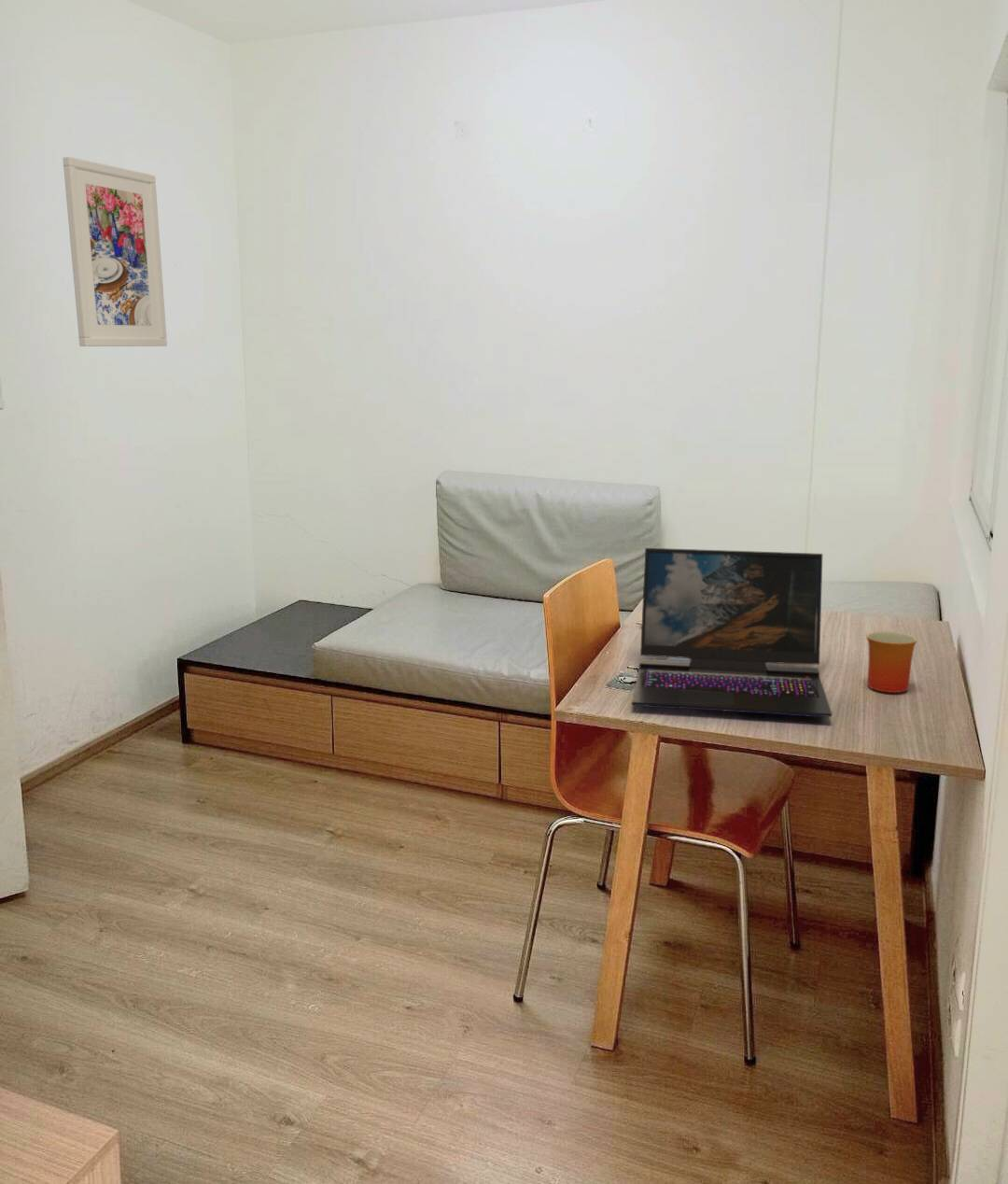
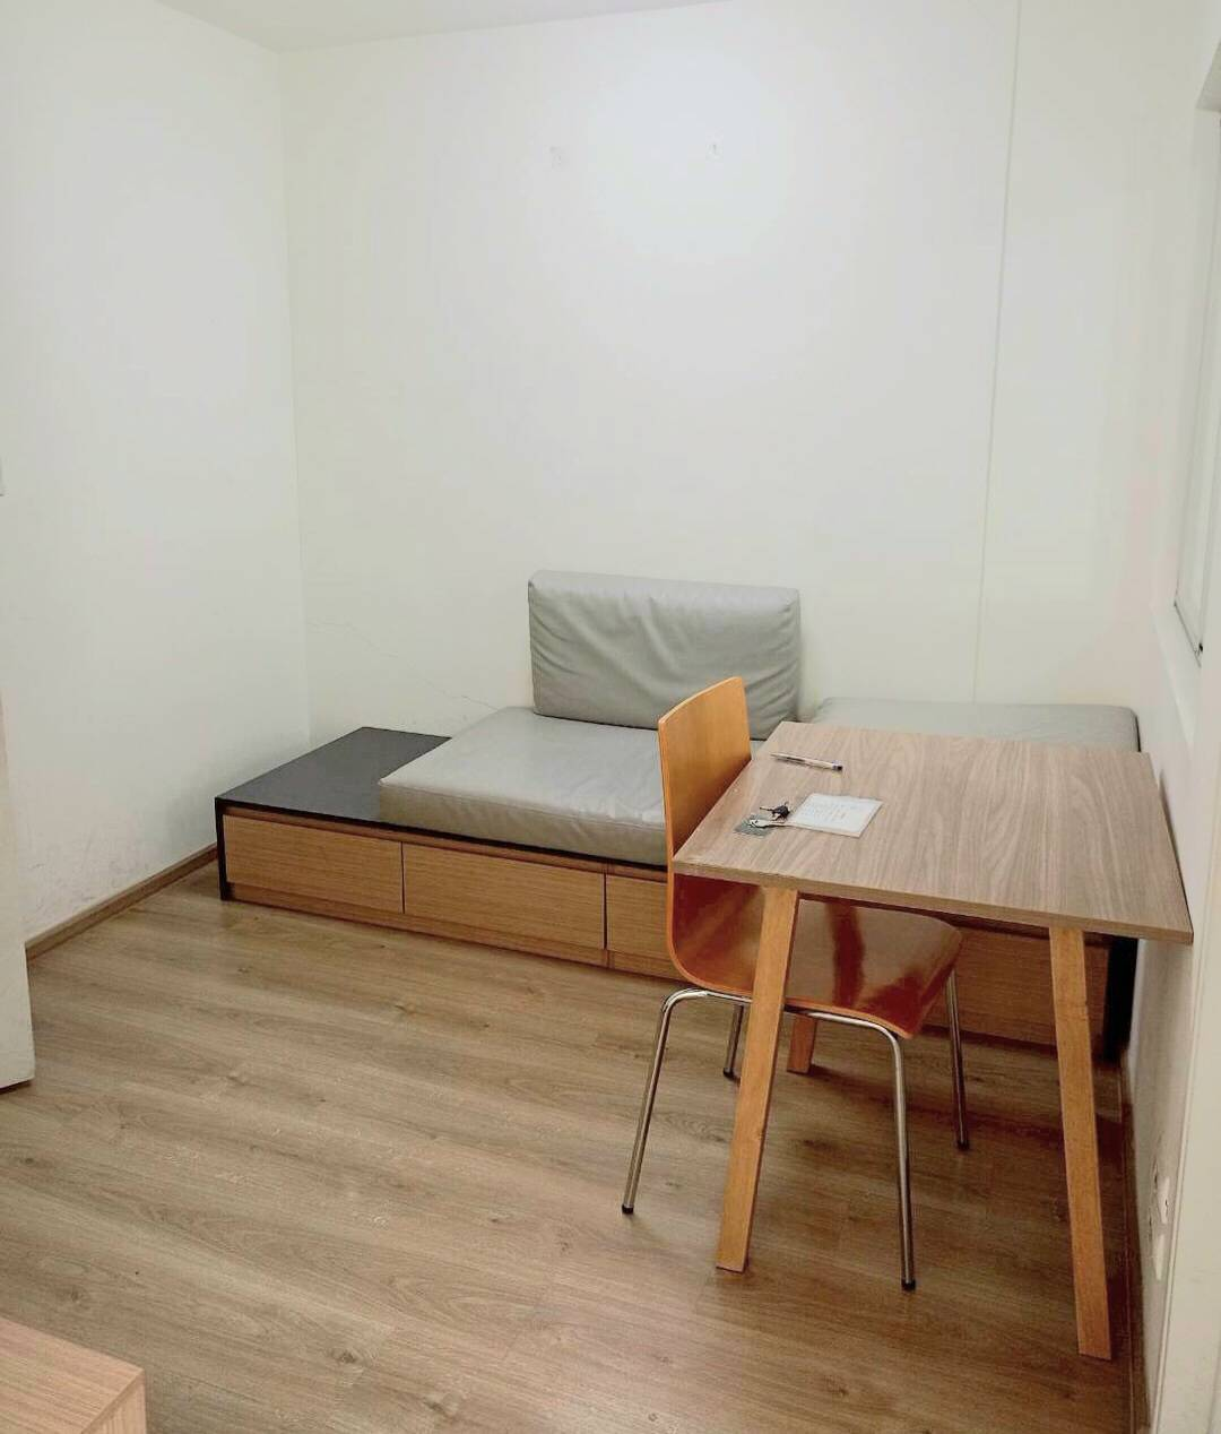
- laptop (731, 627)
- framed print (119, 258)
- mug (888, 660)
